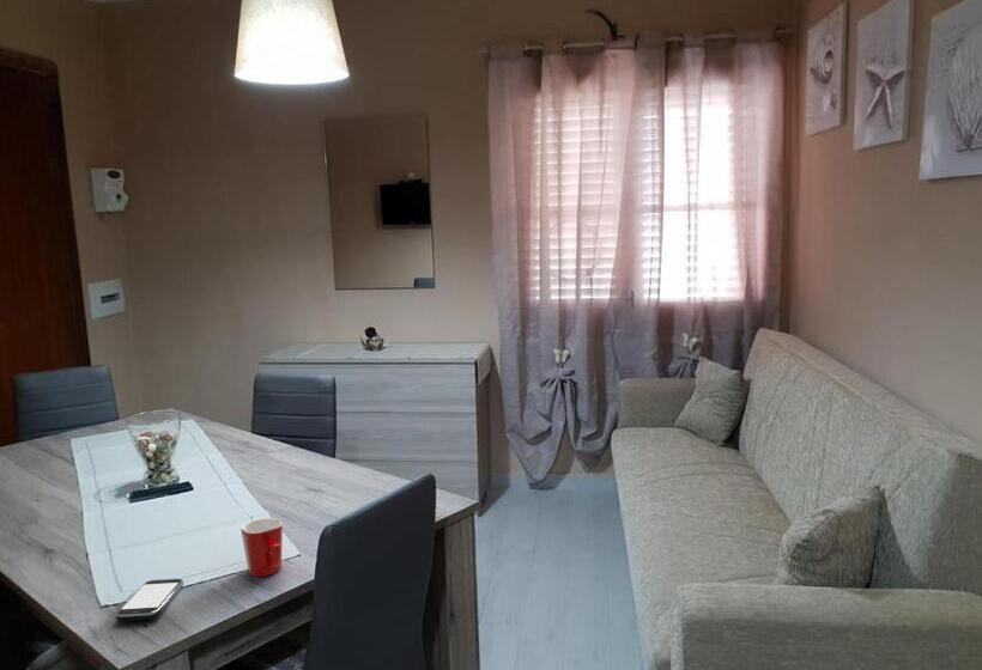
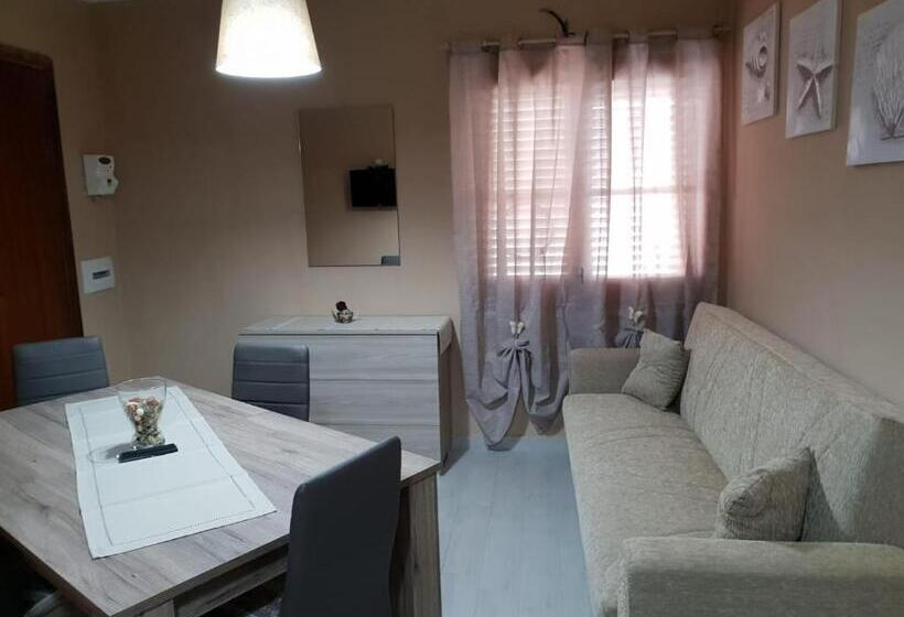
- mug (266, 549)
- smartphone (151, 598)
